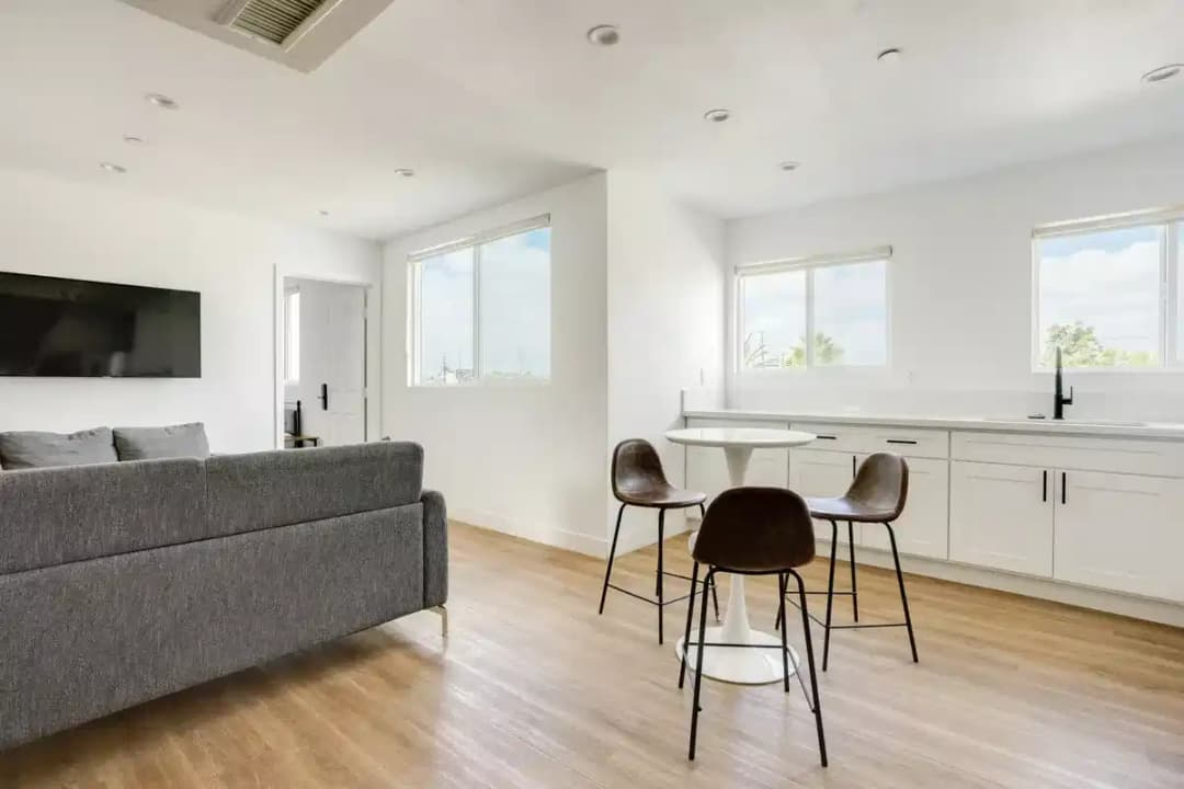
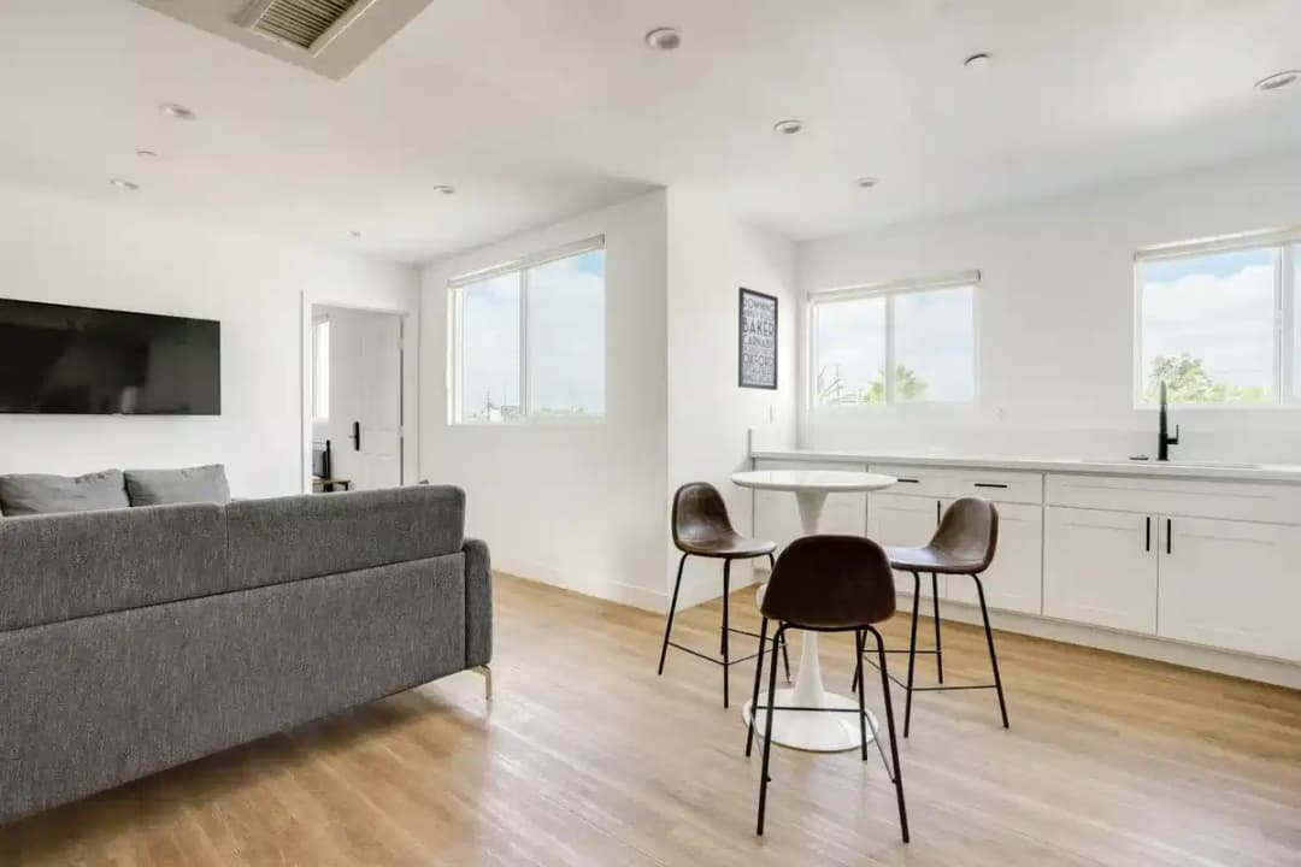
+ wall art (759, 340)
